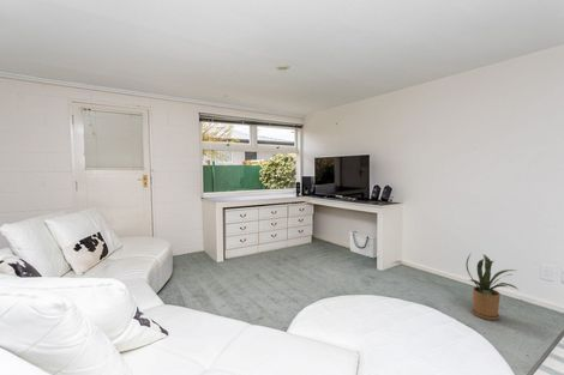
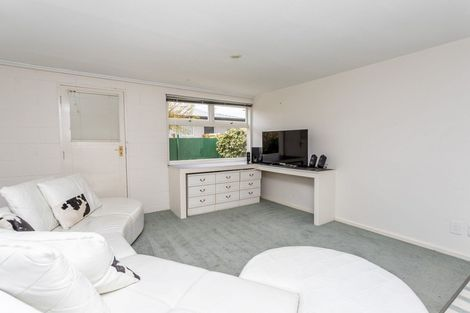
- storage bin (365, 243)
- house plant (491, 285)
